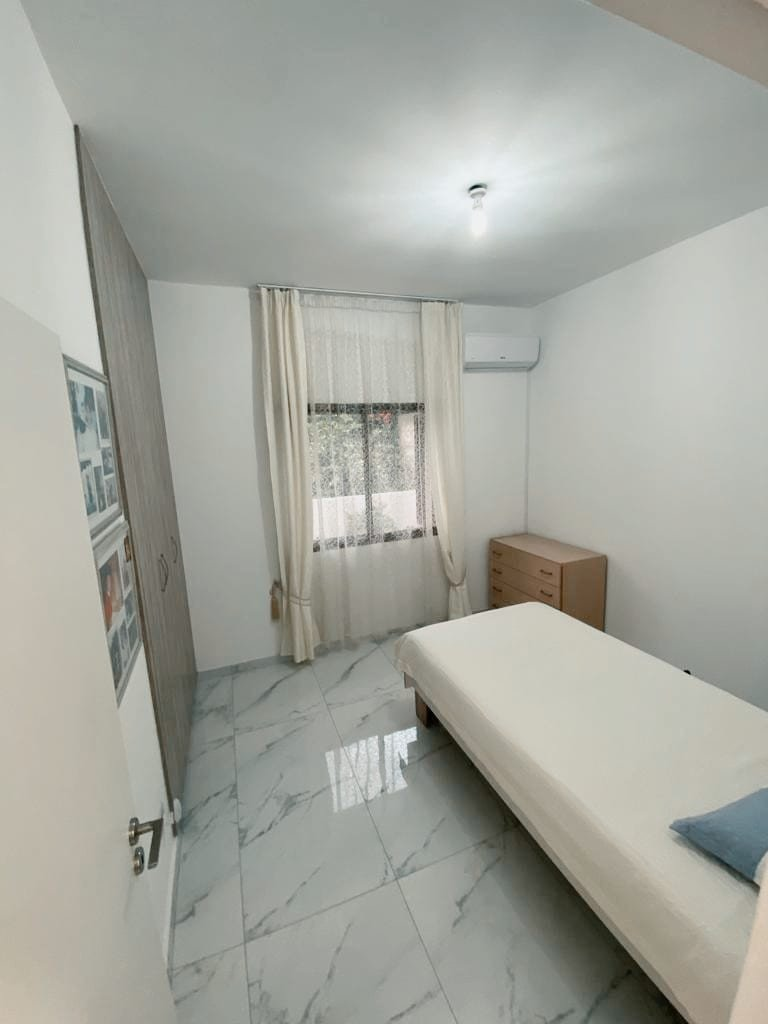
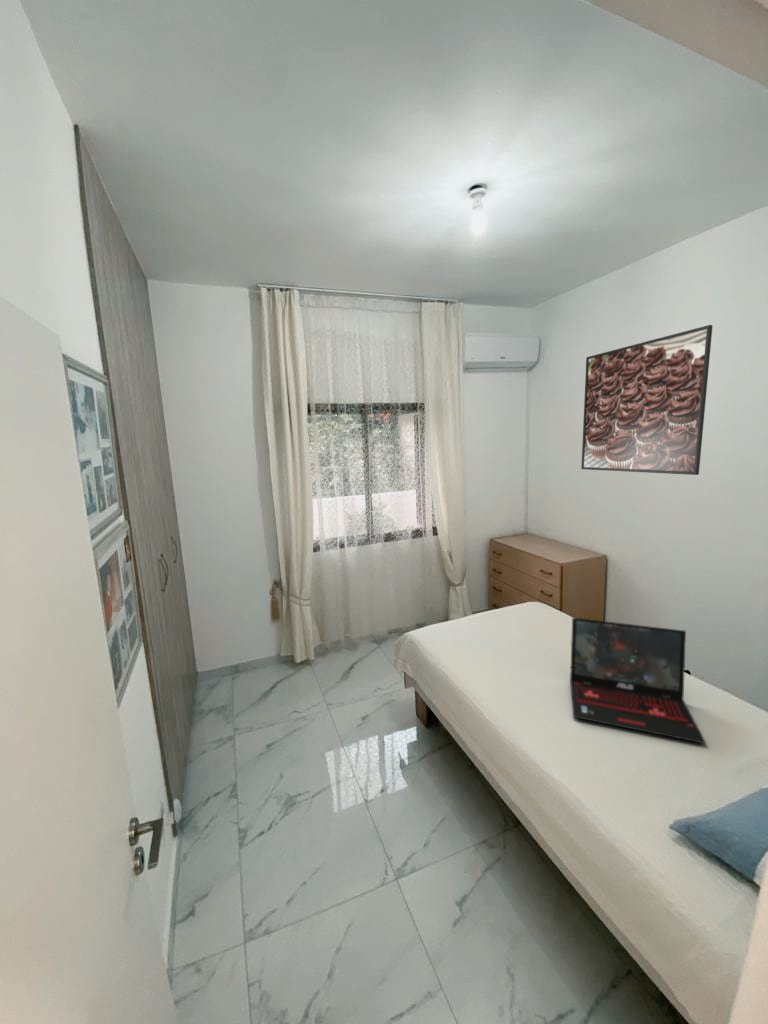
+ laptop (630, 674)
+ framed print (636, 409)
